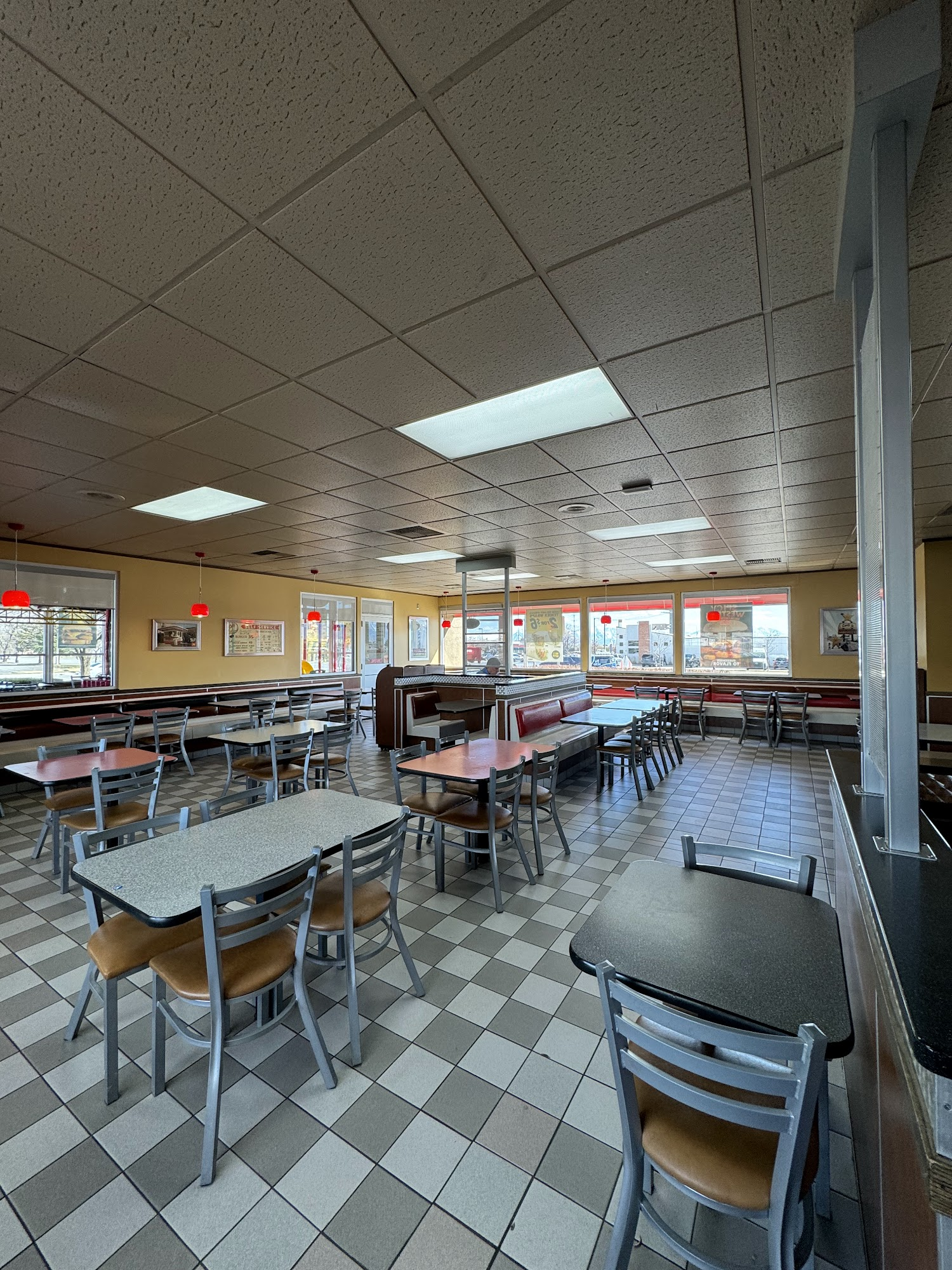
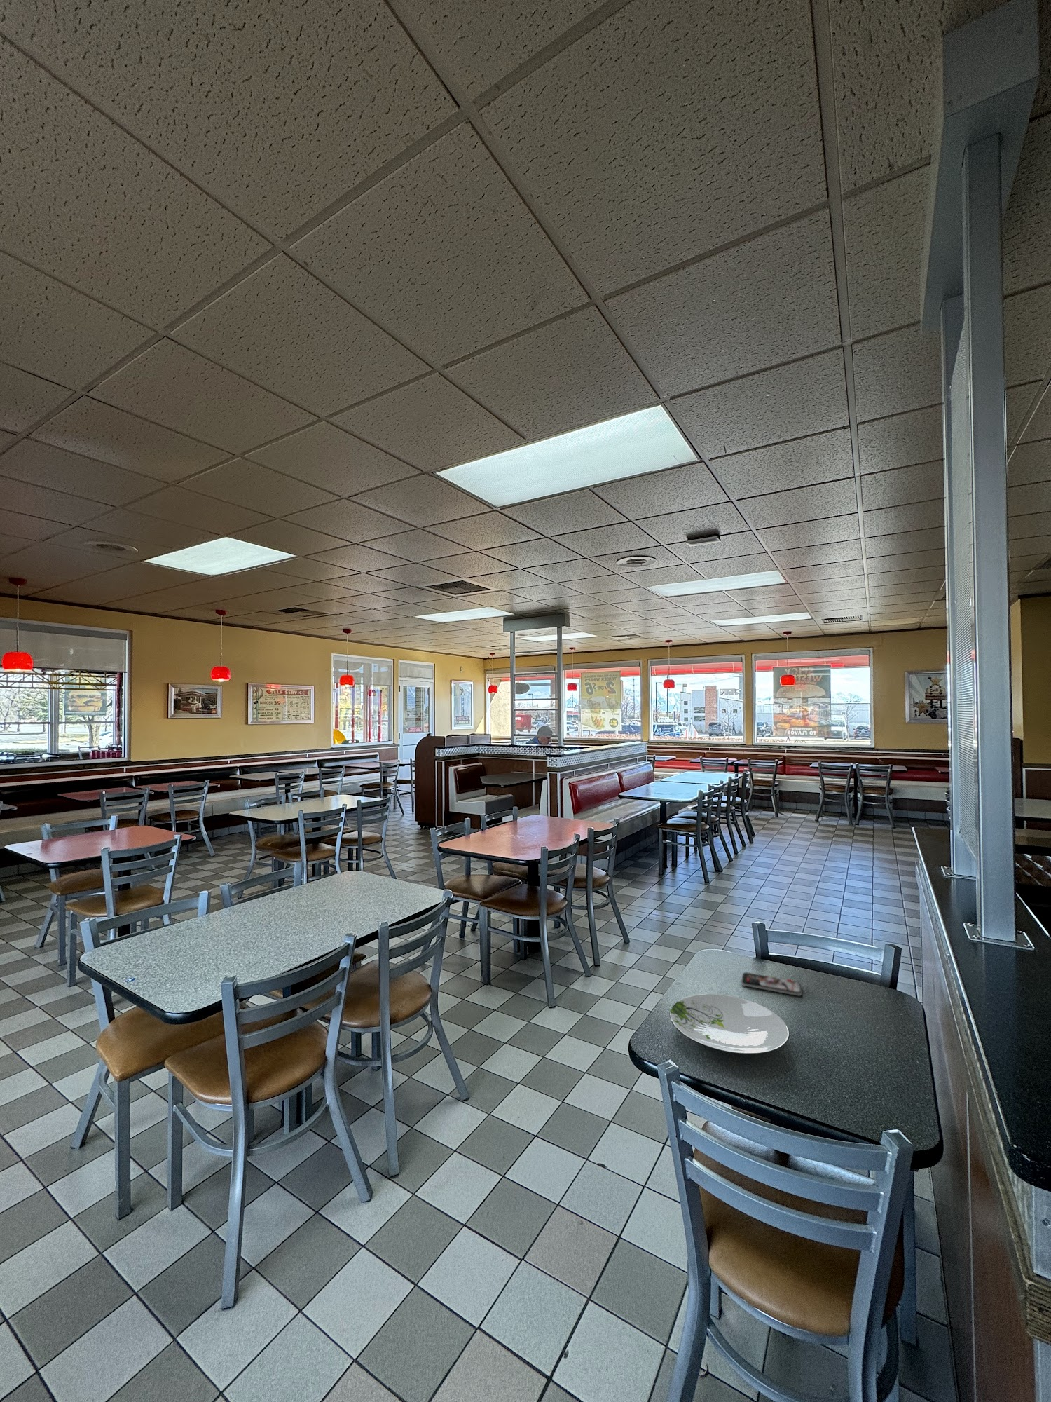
+ plate (728, 1028)
+ smartphone (771, 980)
